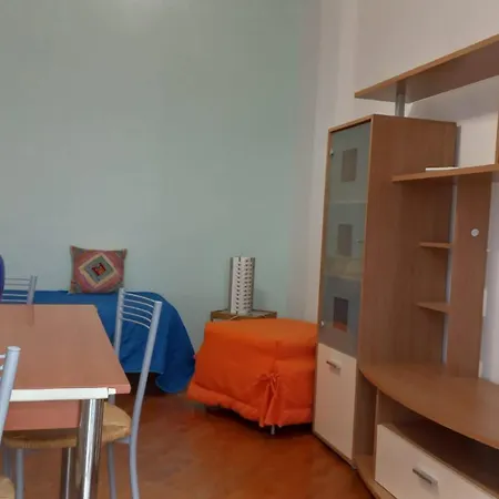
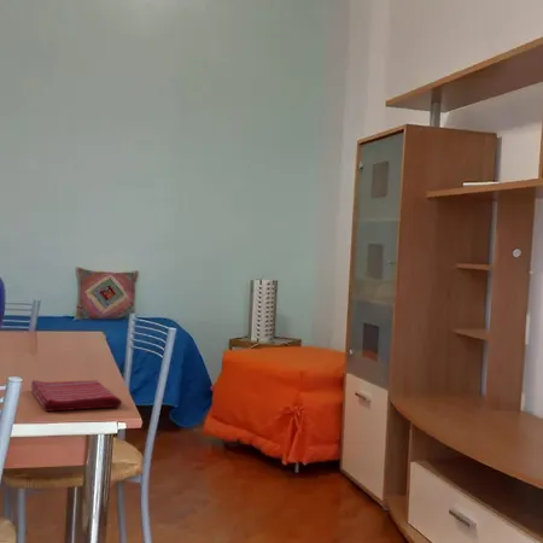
+ dish towel (74, 392)
